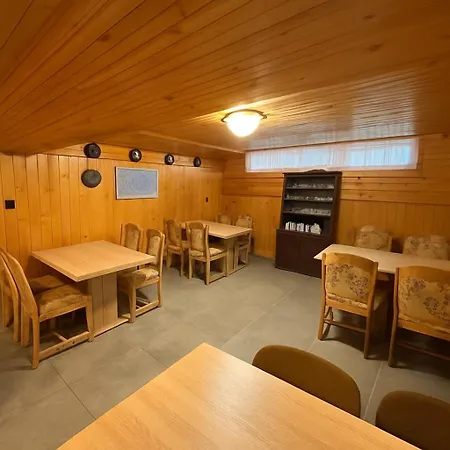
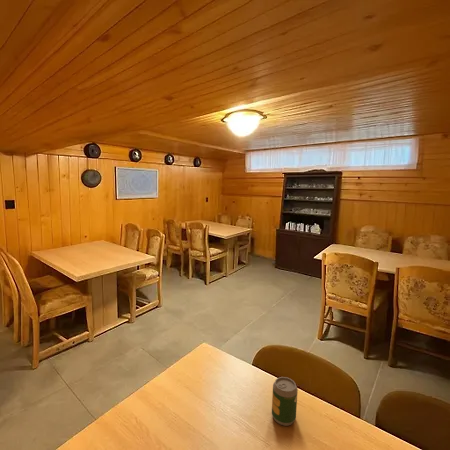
+ soda can (284, 400)
